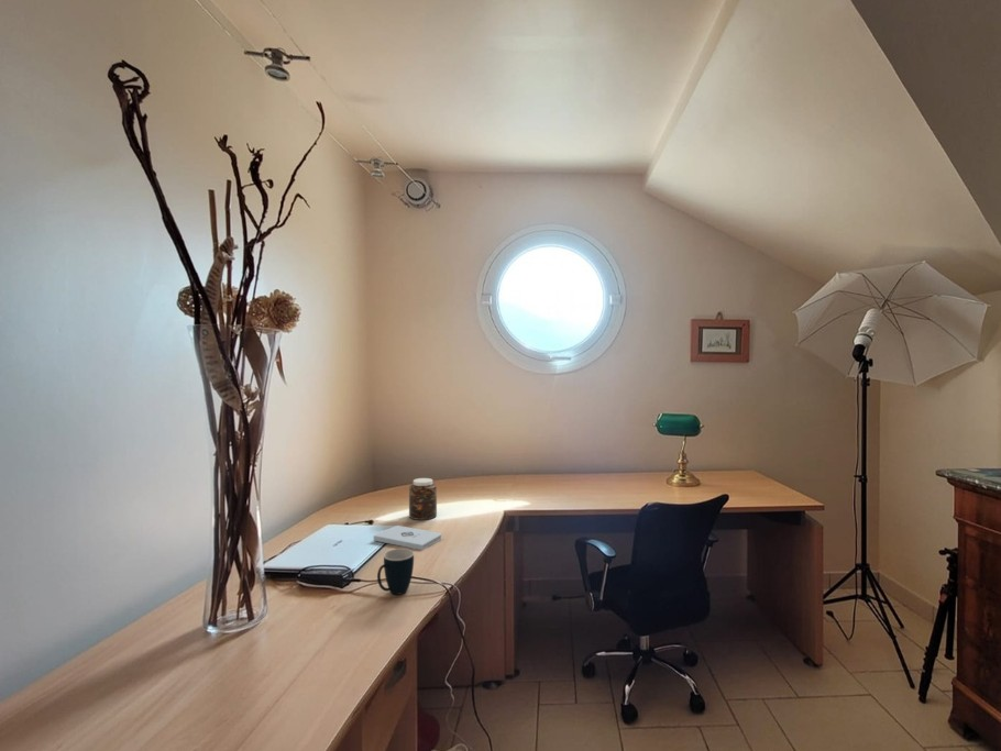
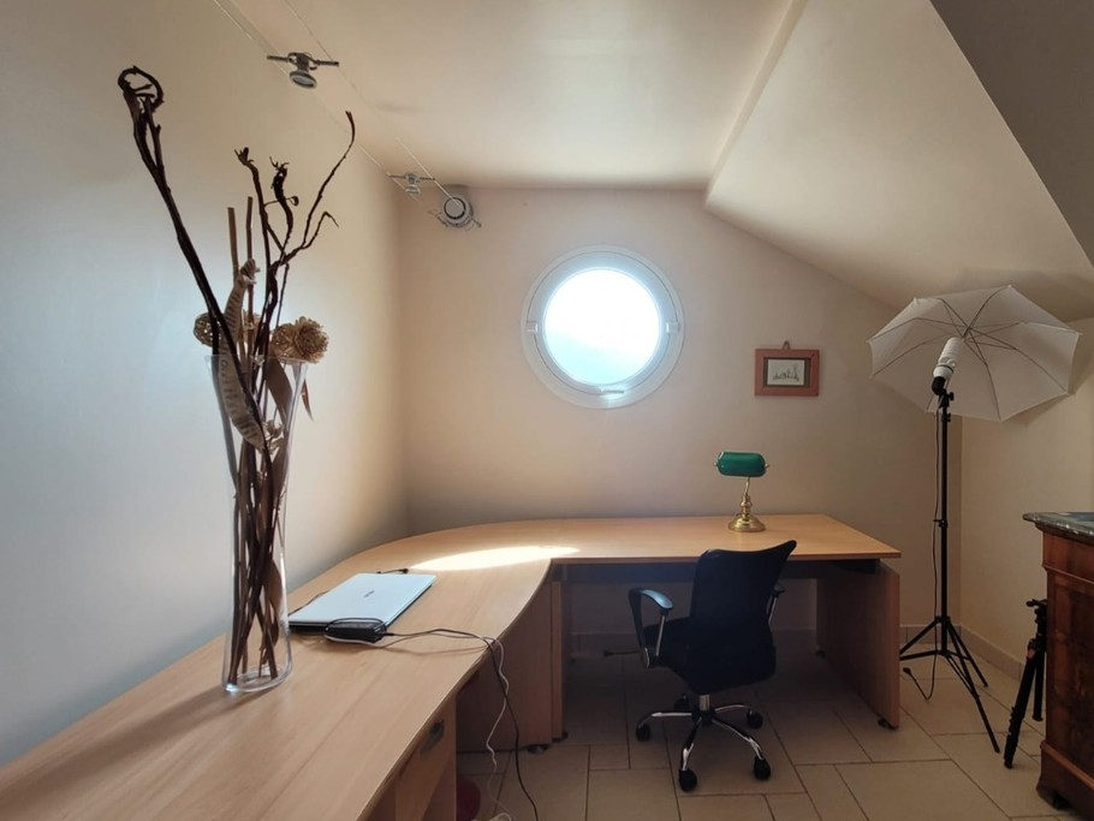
- notepad (408, 537)
- jar (422, 498)
- mug (394, 574)
